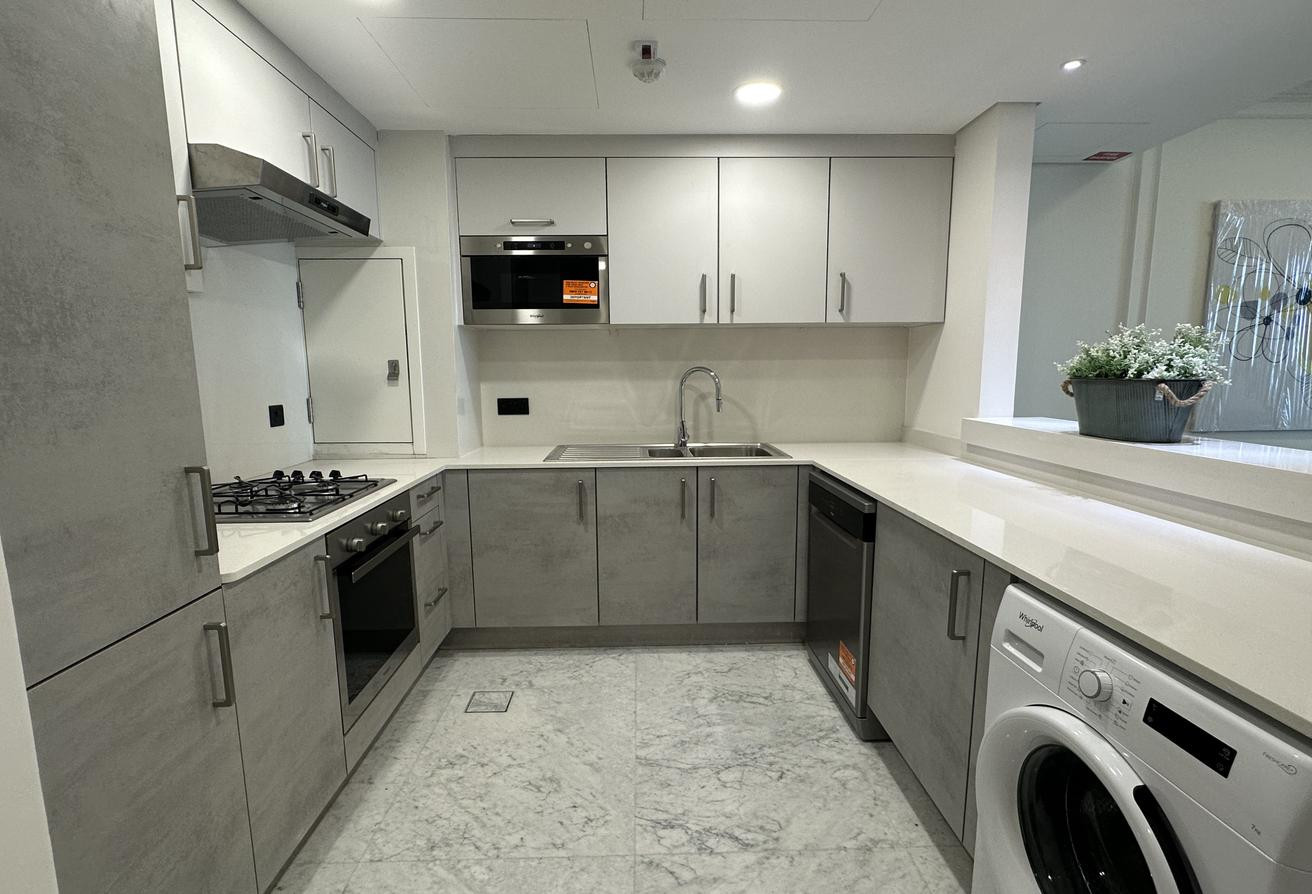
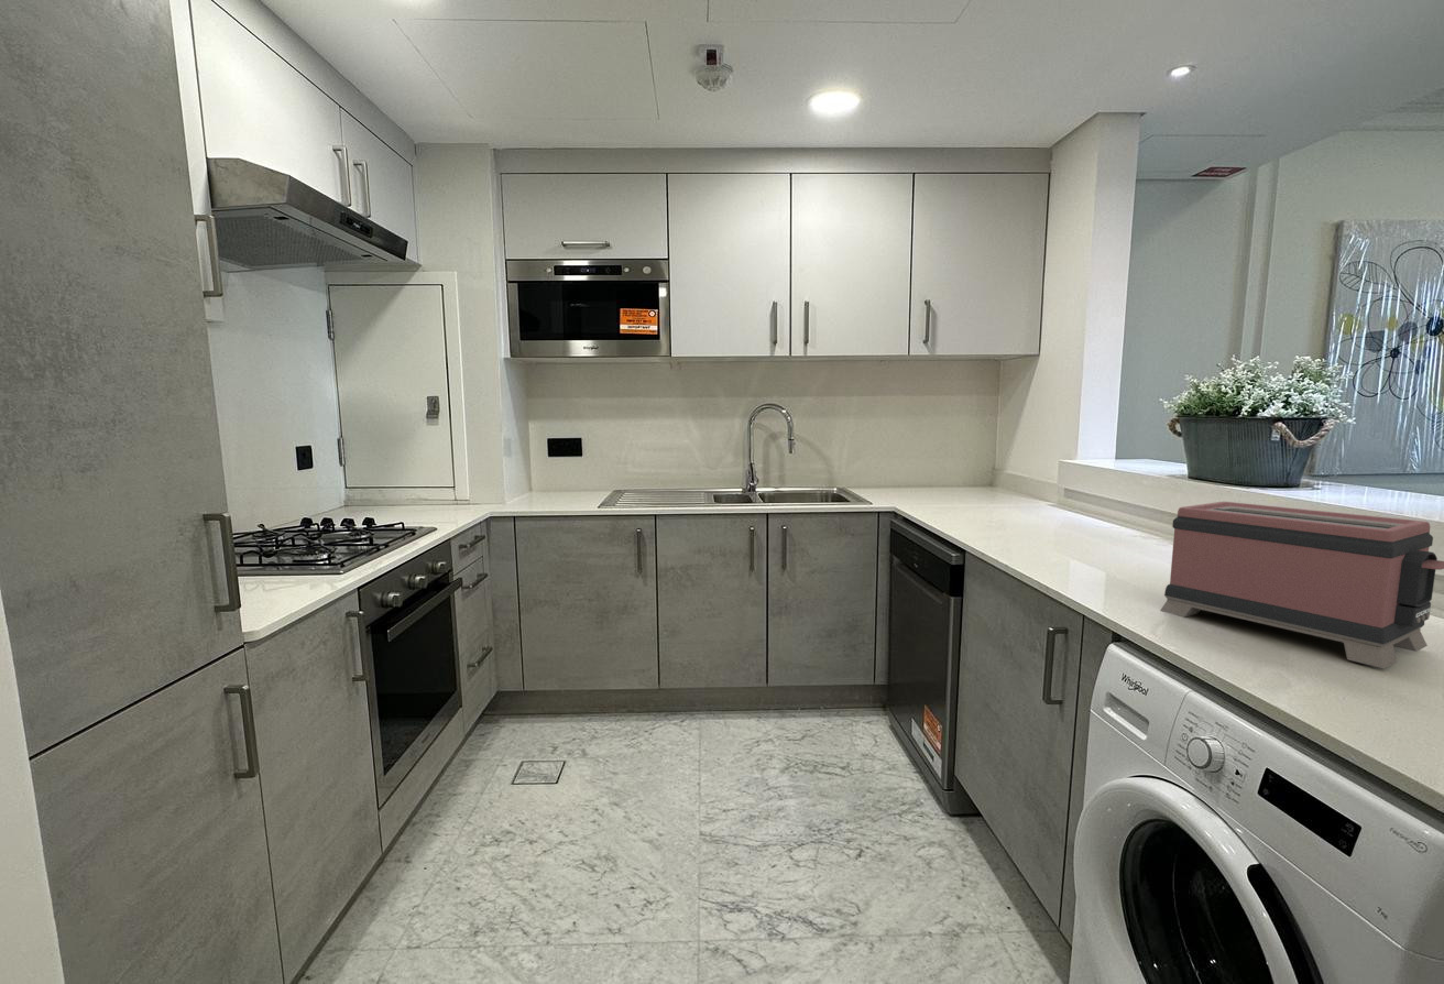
+ toaster (1299, 573)
